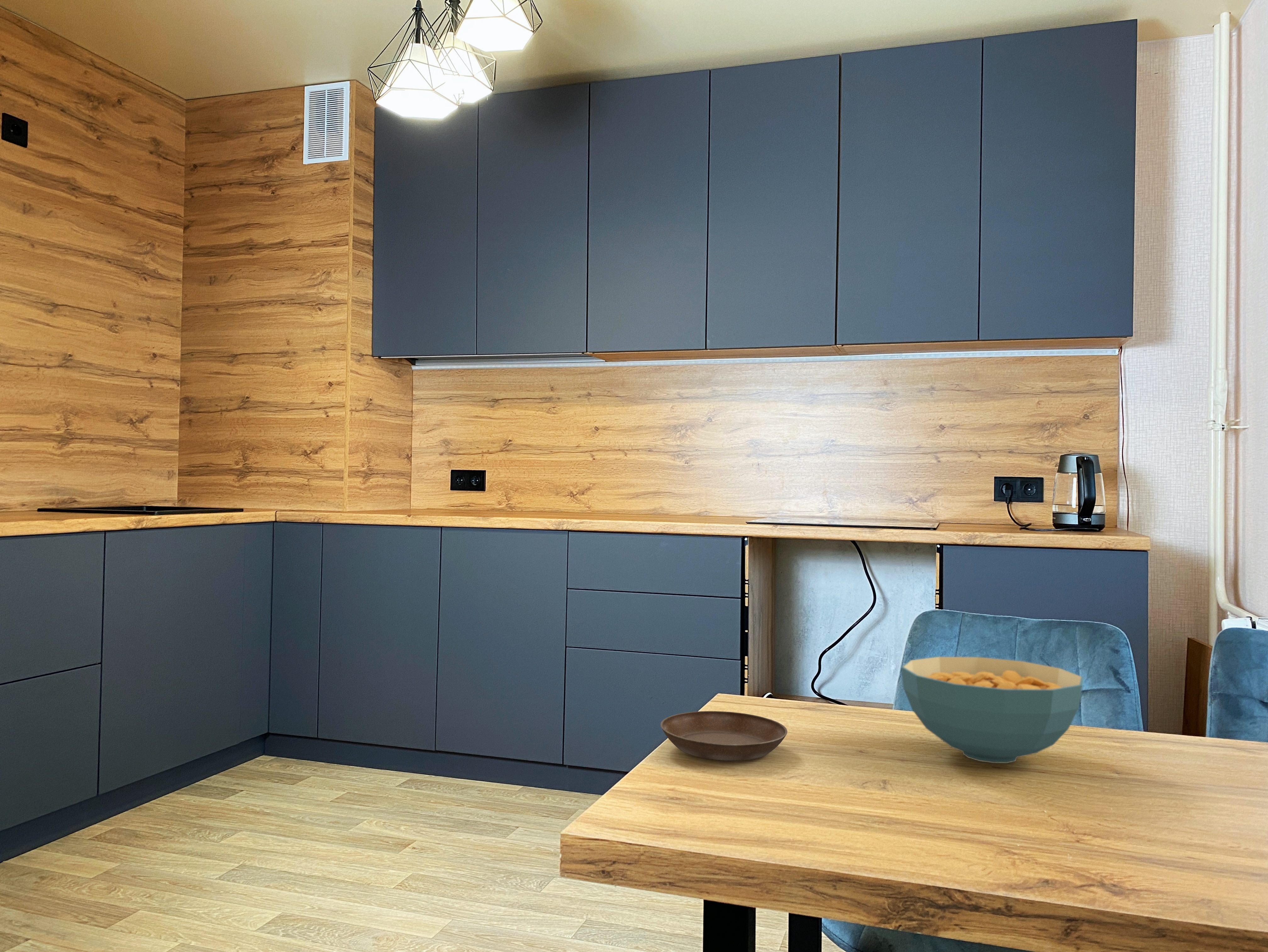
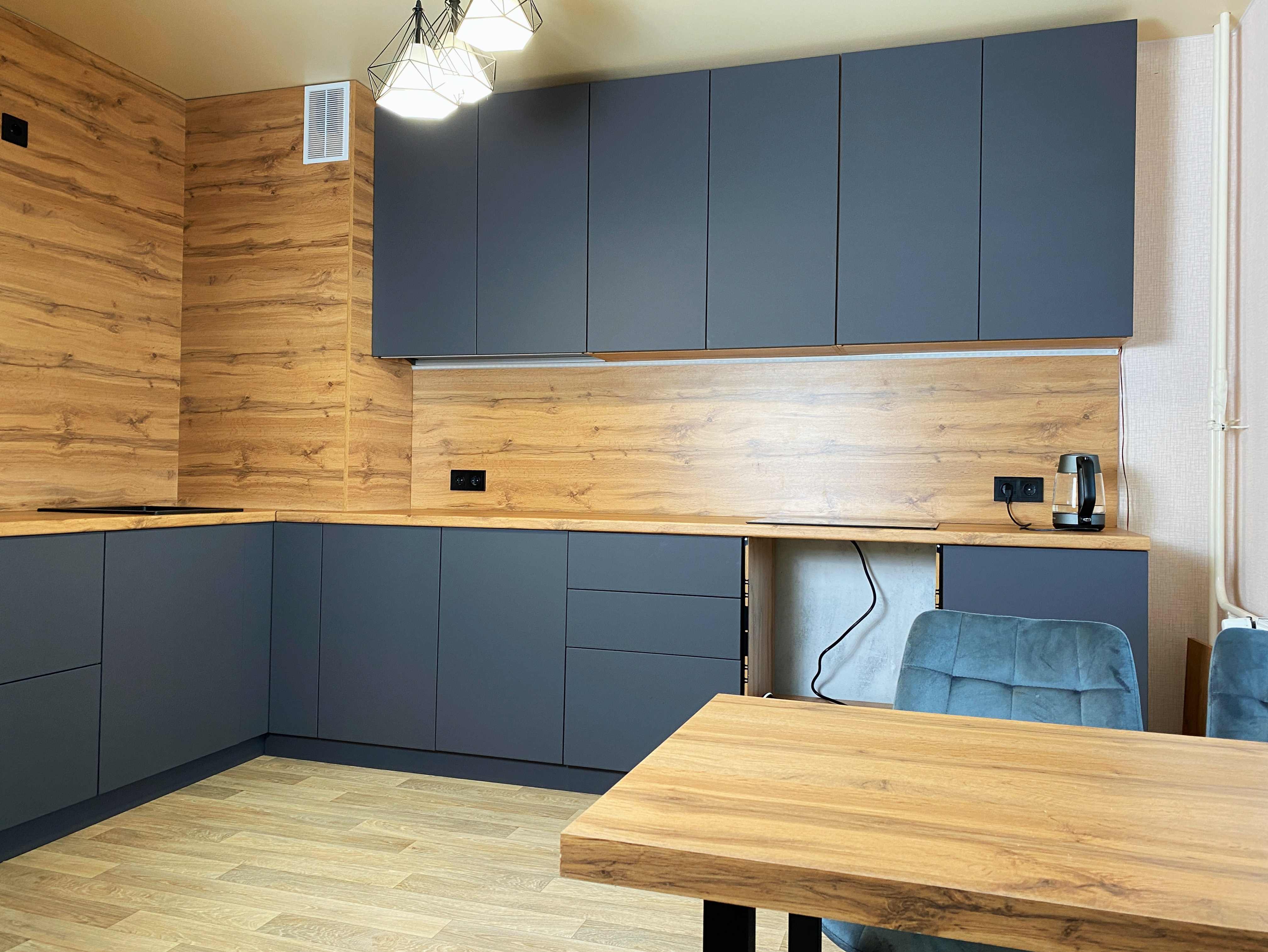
- cereal bowl (990, 714)
- saucer (723, 737)
